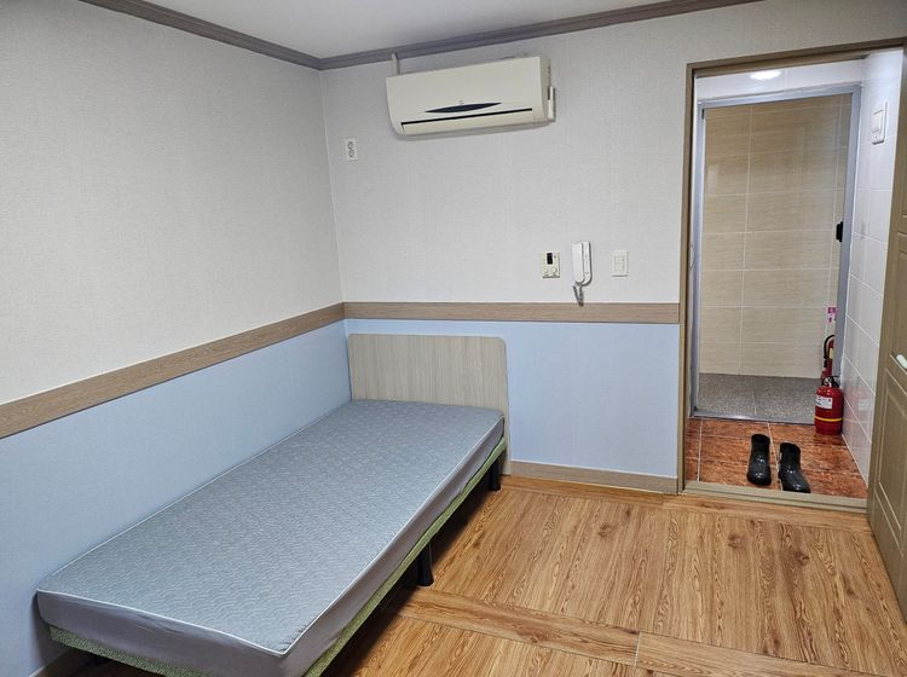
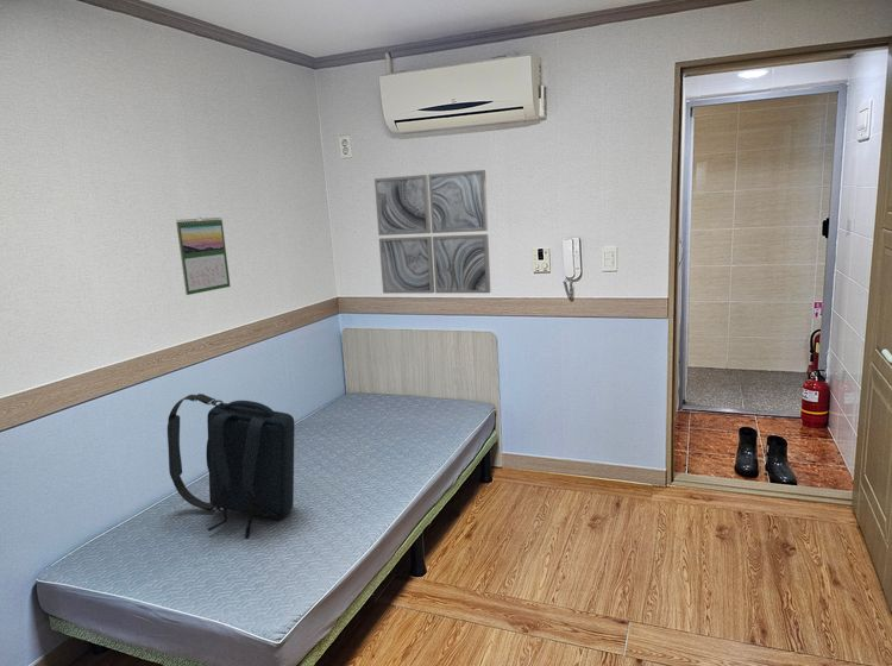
+ calendar (203, 253)
+ backpack (227, 459)
+ wall art (432, 232)
